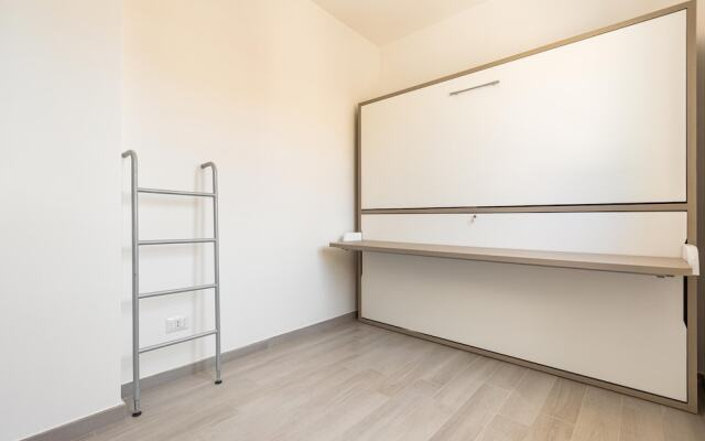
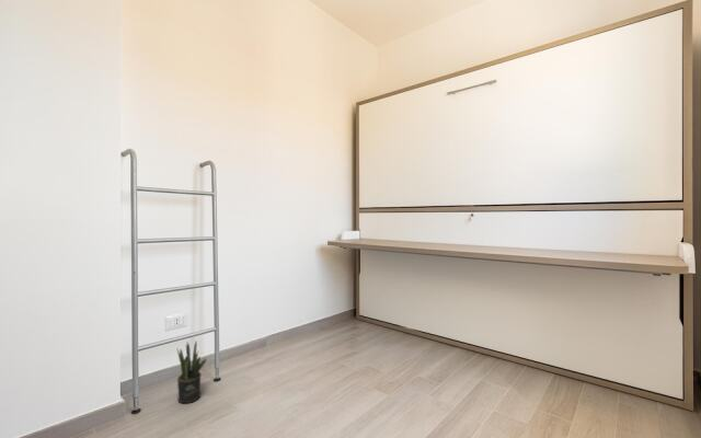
+ potted plant (191, 370)
